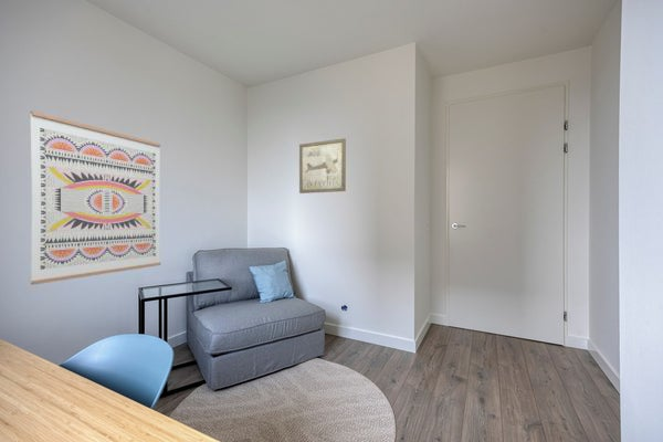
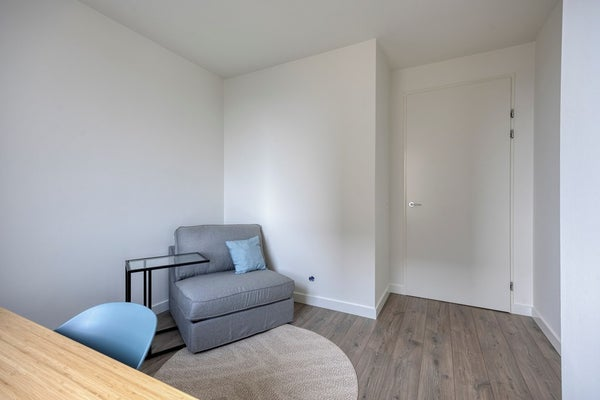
- wall art (106, 201)
- wall art (322, 167)
